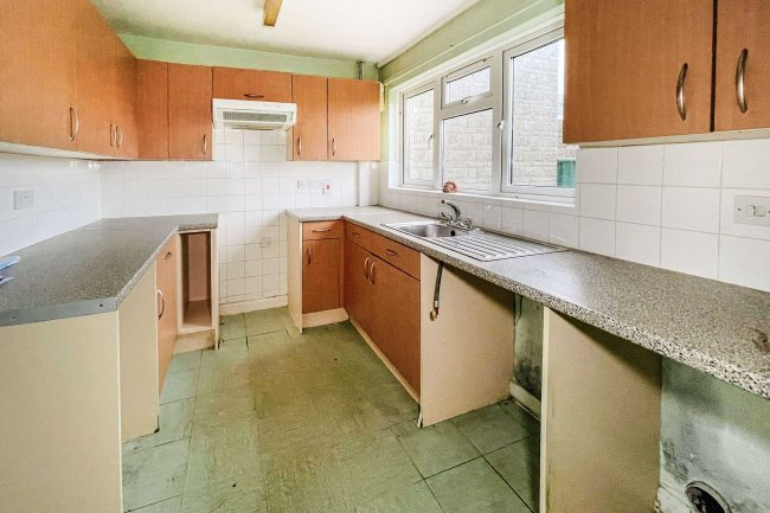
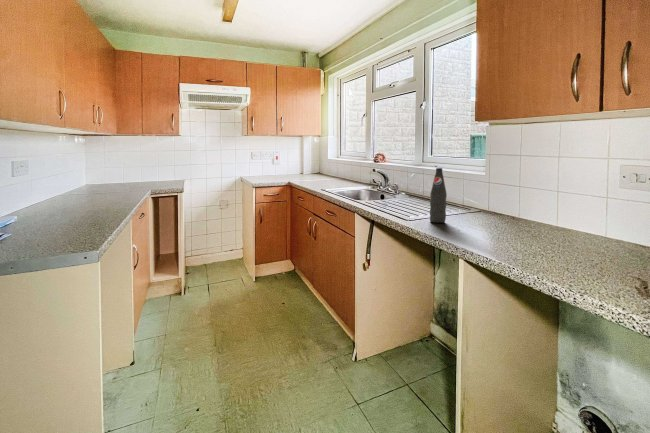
+ bottle (438, 195)
